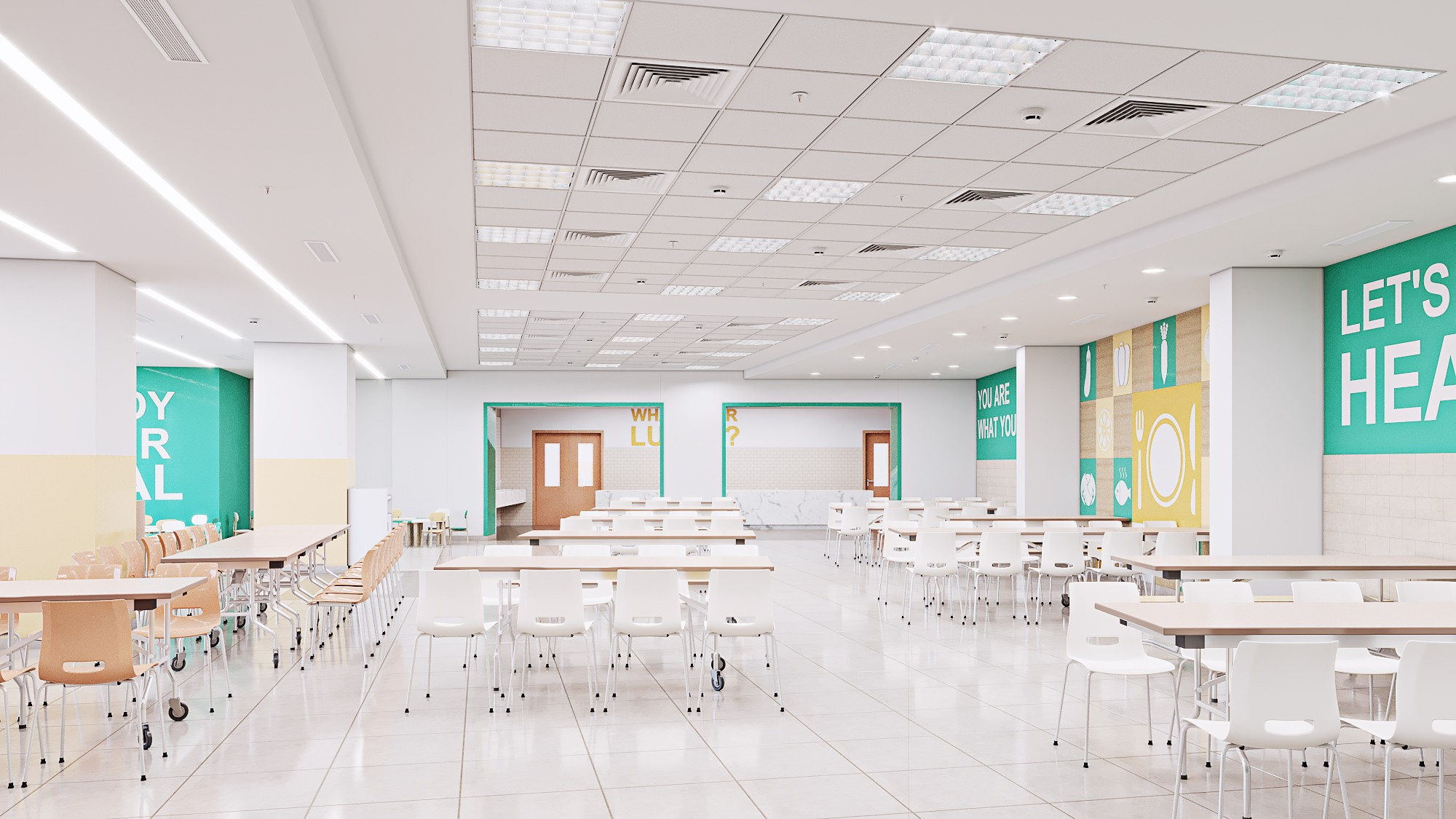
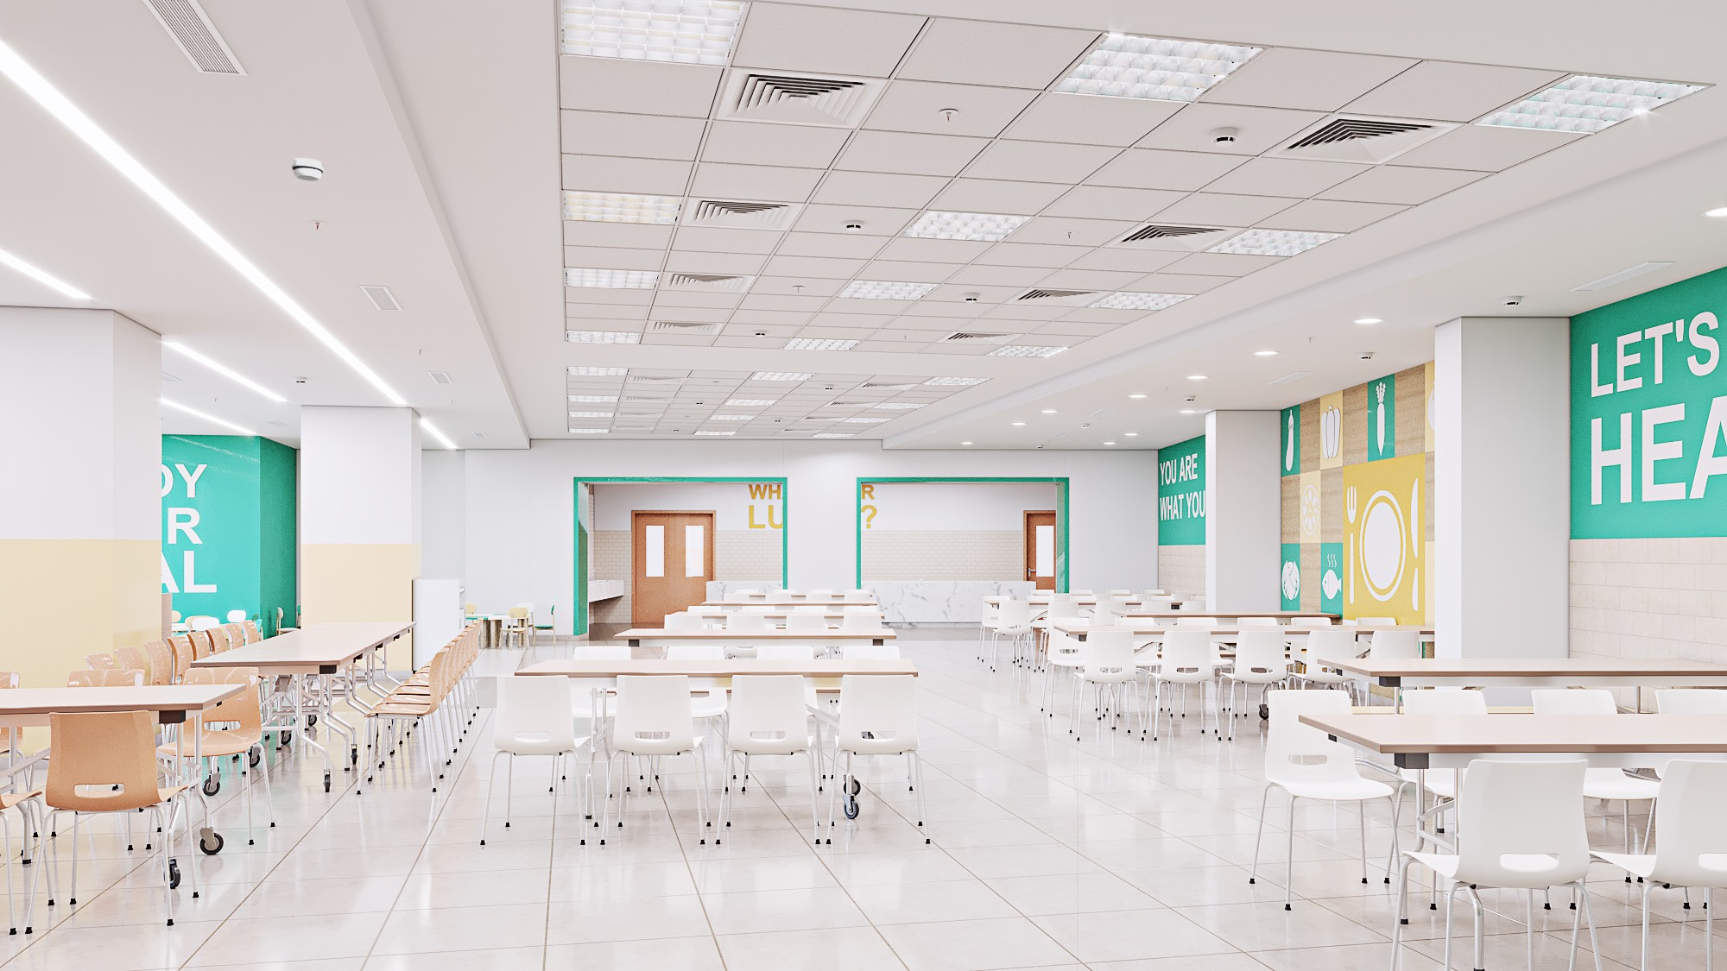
+ smoke detector (307, 170)
